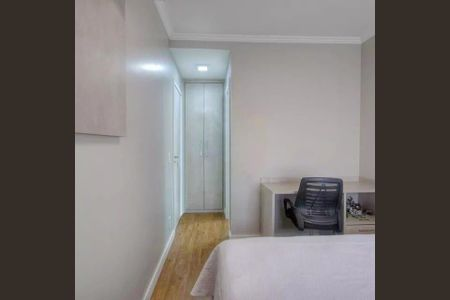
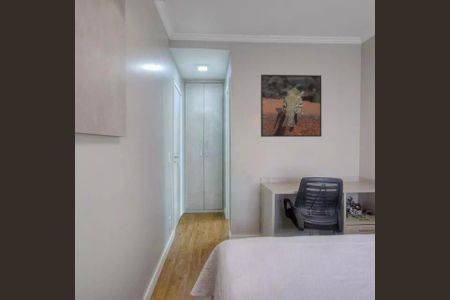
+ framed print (291, 105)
